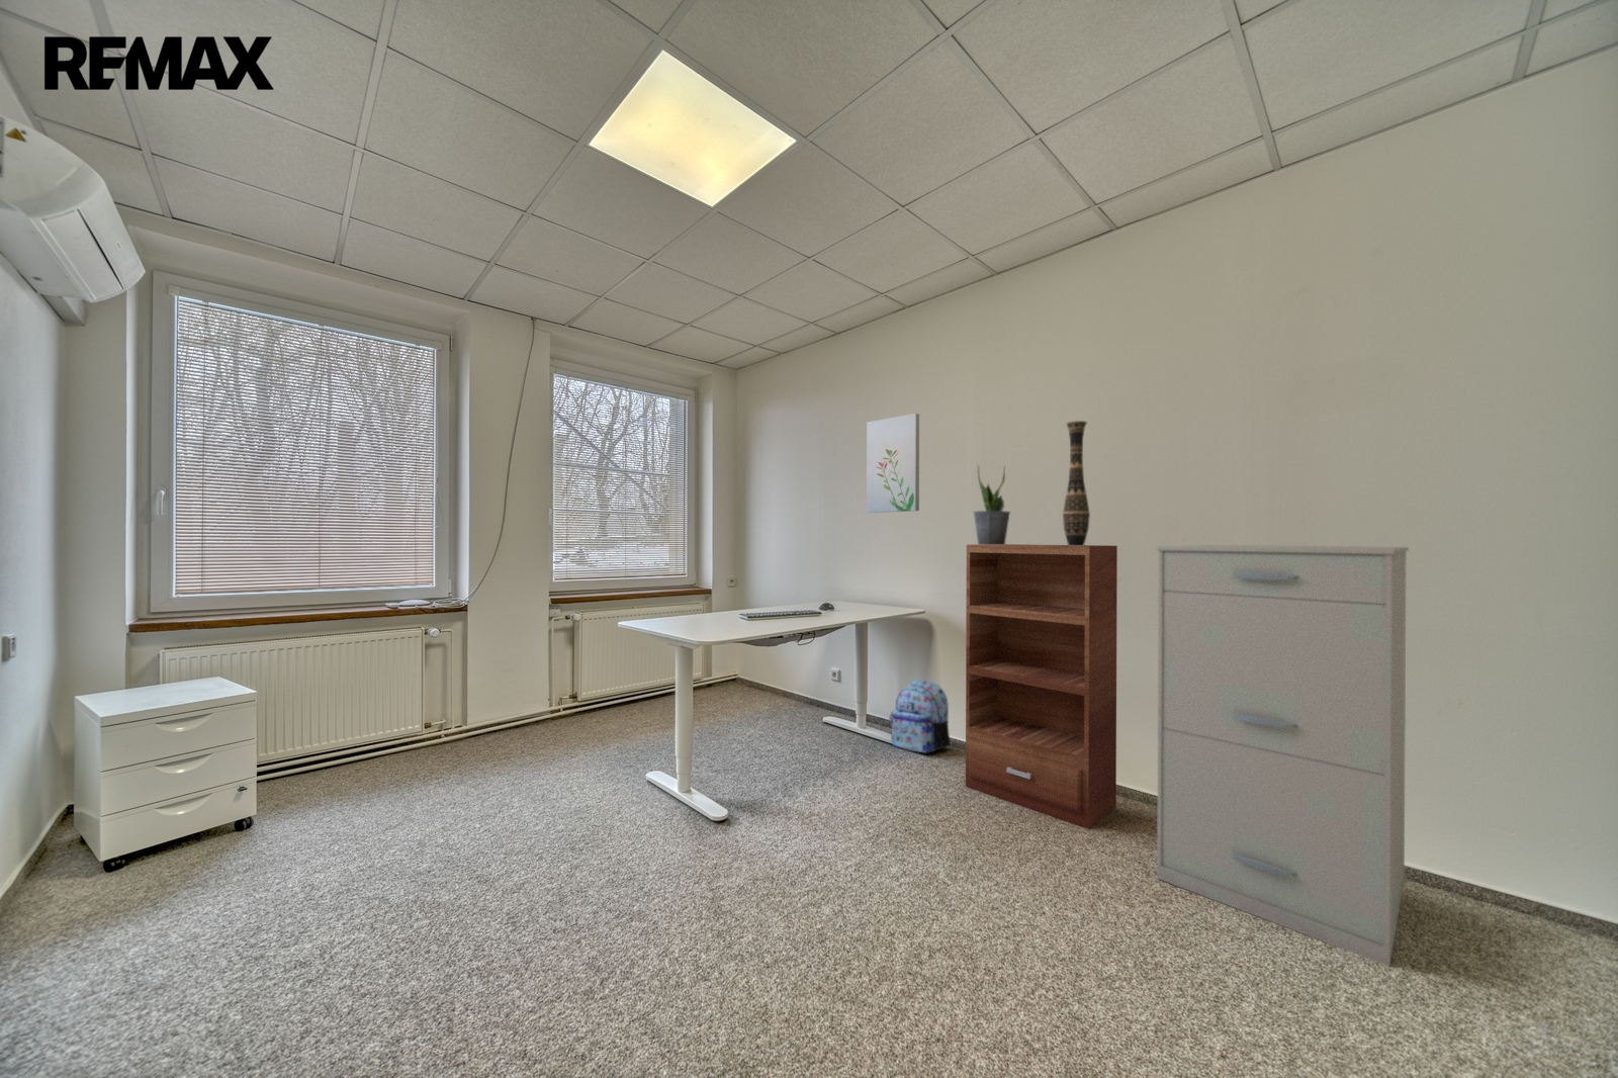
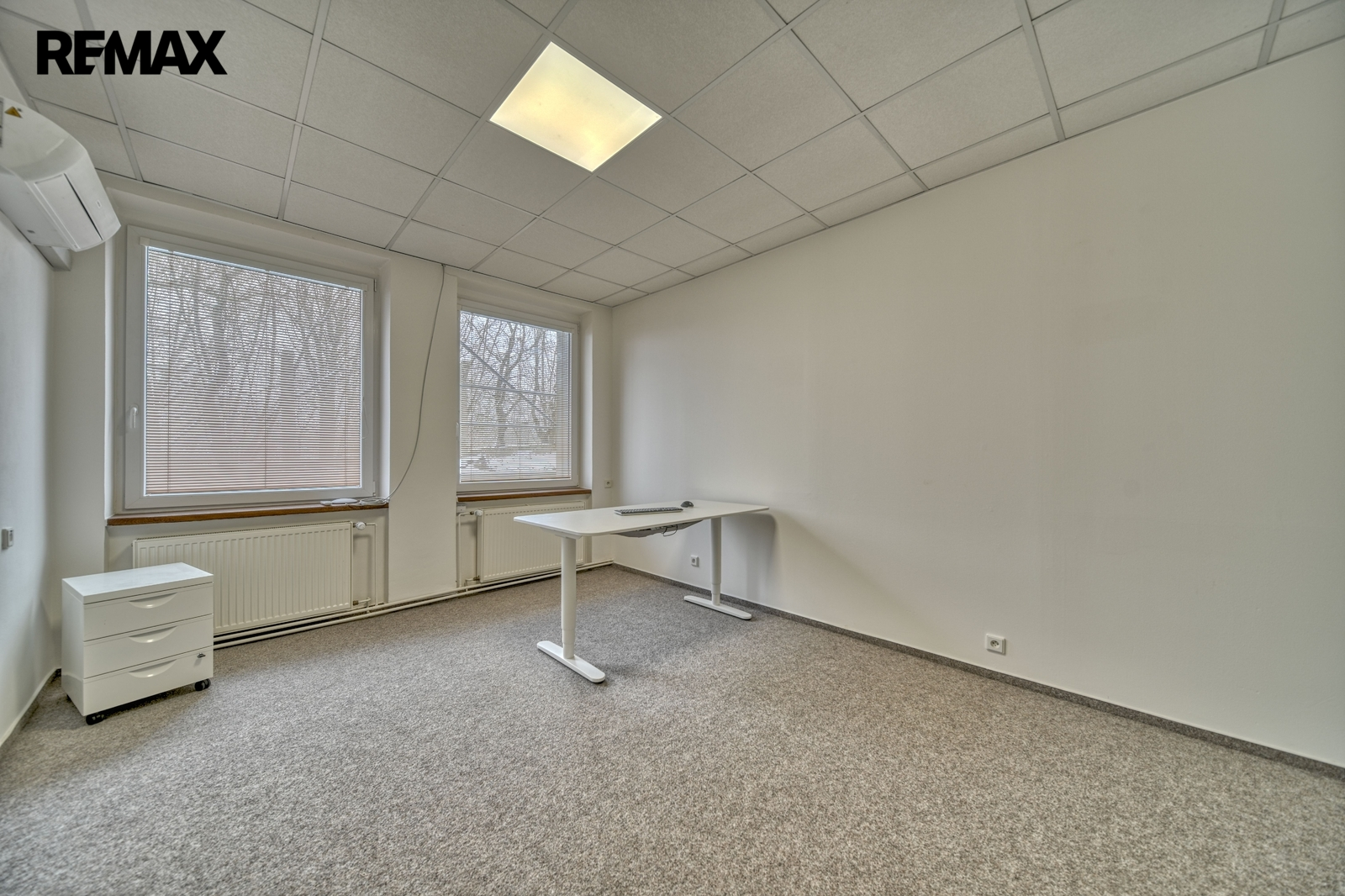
- bookshelf (1036, 671)
- backpack (918, 713)
- potted plant (991, 504)
- filing cabinet (1280, 713)
- wall art (891, 464)
- decorative vase (1075, 484)
